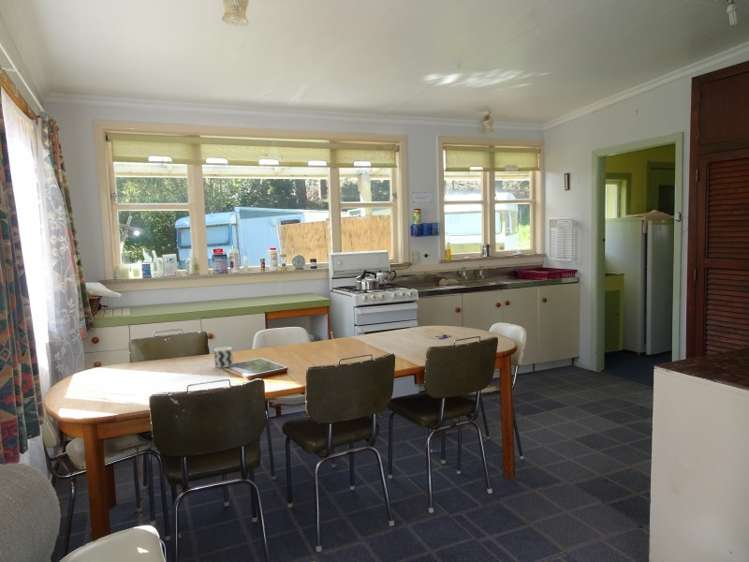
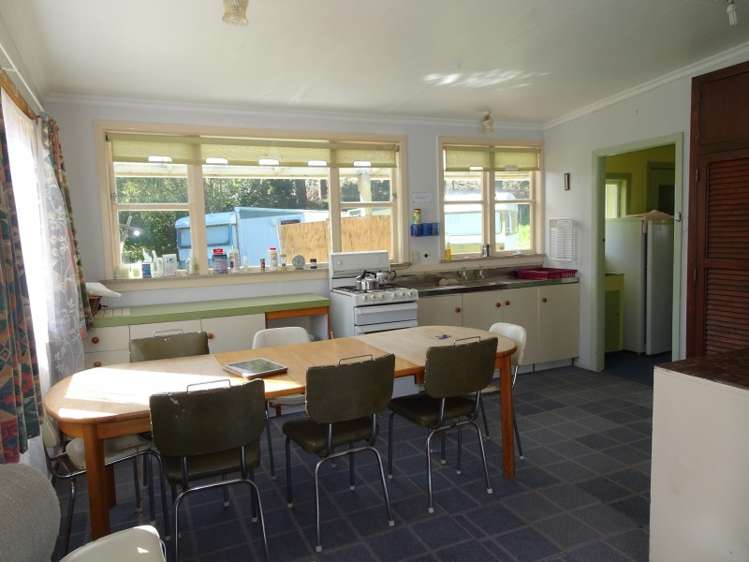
- cup (224, 356)
